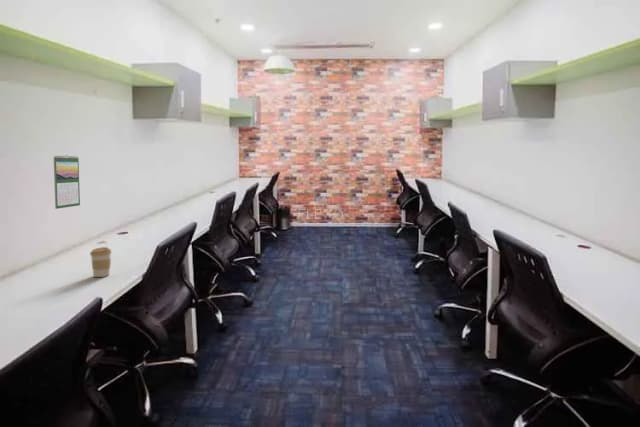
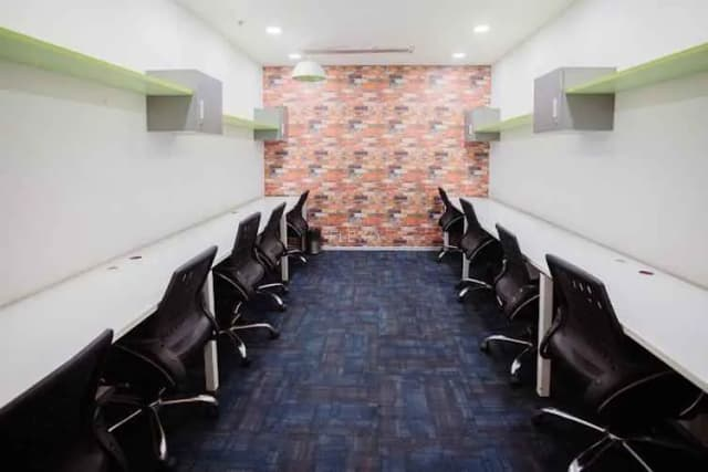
- calendar (67, 181)
- coffee cup (101, 261)
